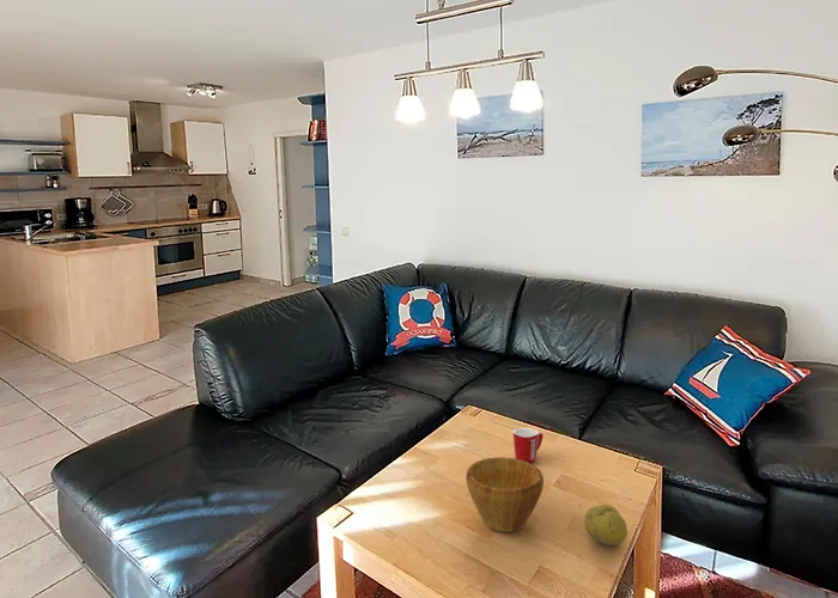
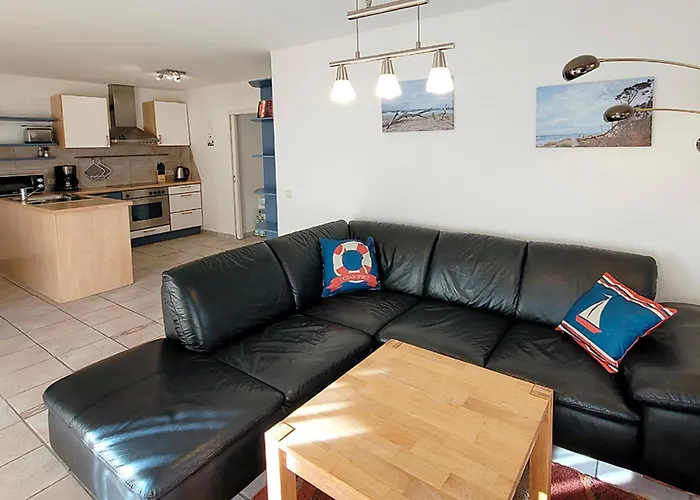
- bowl (504, 496)
- mug (529, 444)
- fruit (605, 525)
